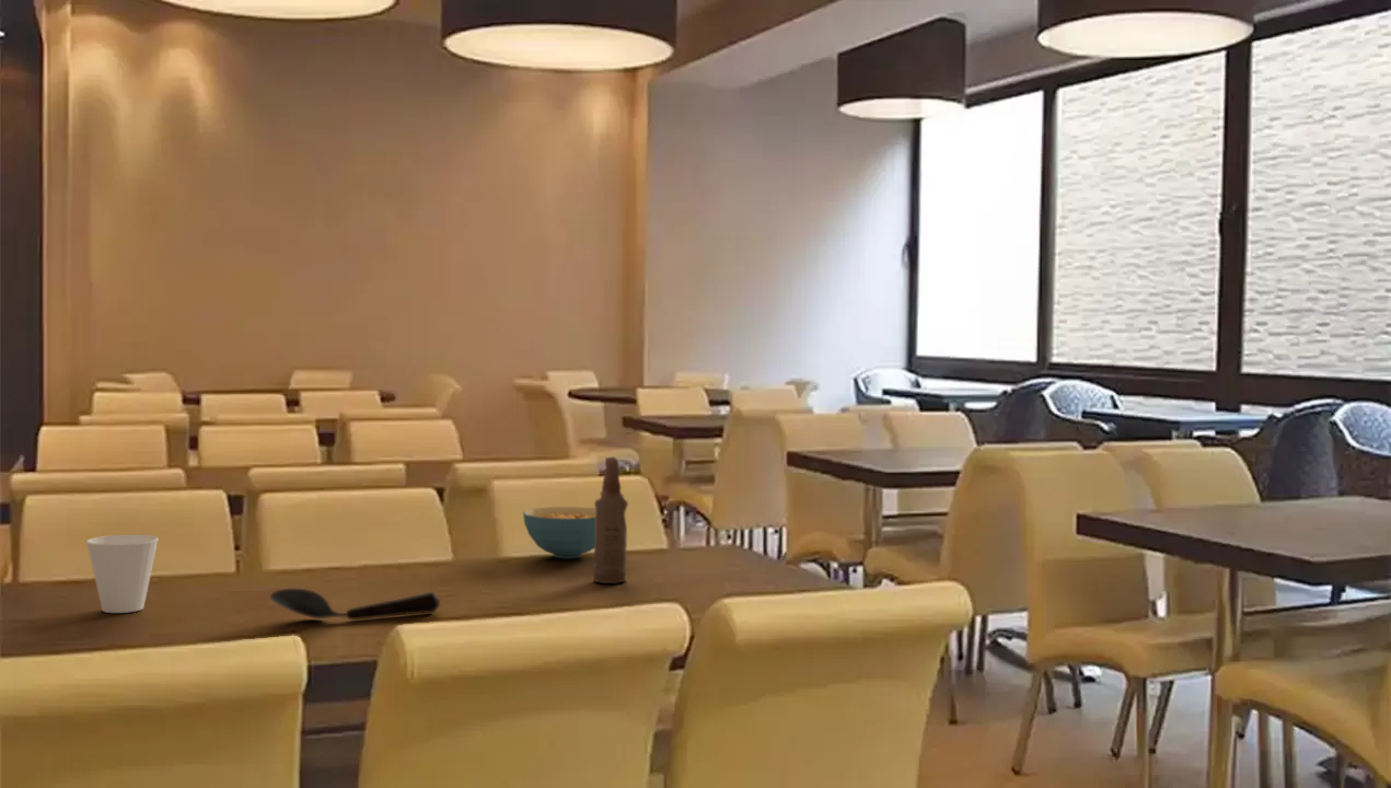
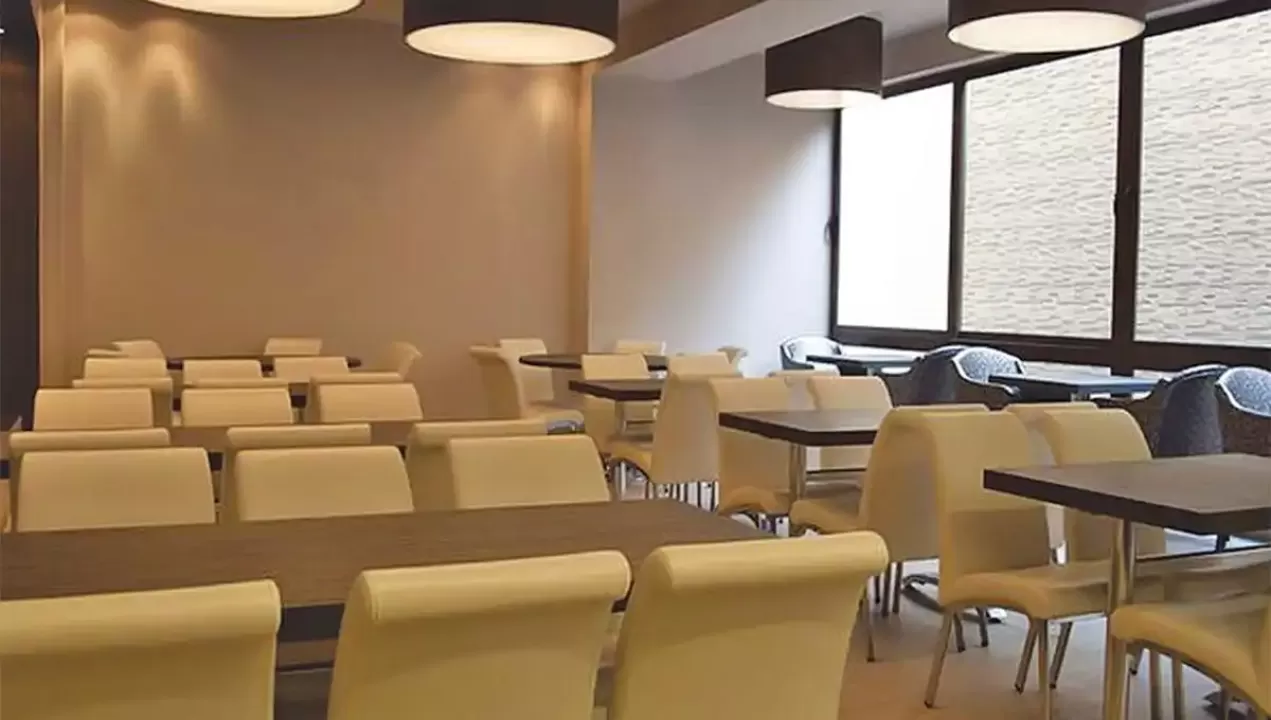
- cereal bowl (567, 534)
- bottle (611, 519)
- spoon (359, 606)
- cup (123, 573)
